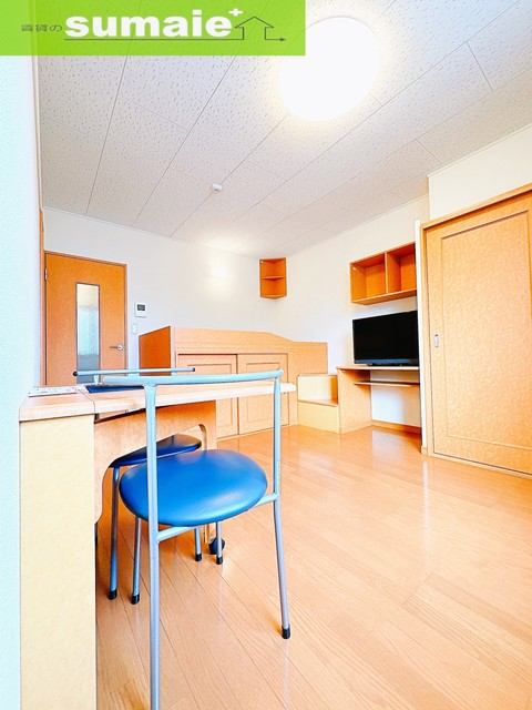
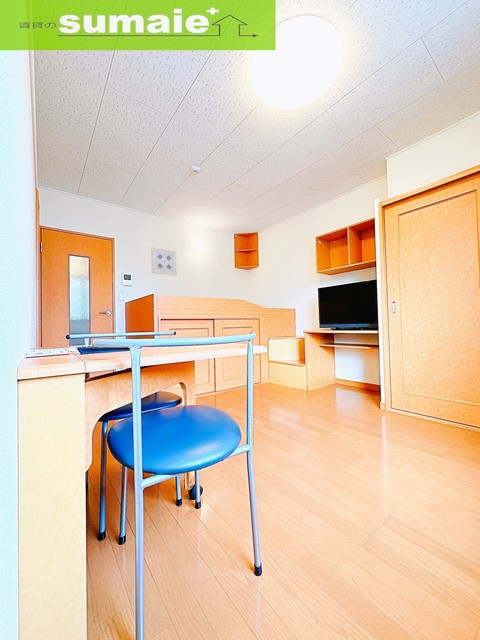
+ wall art (164, 261)
